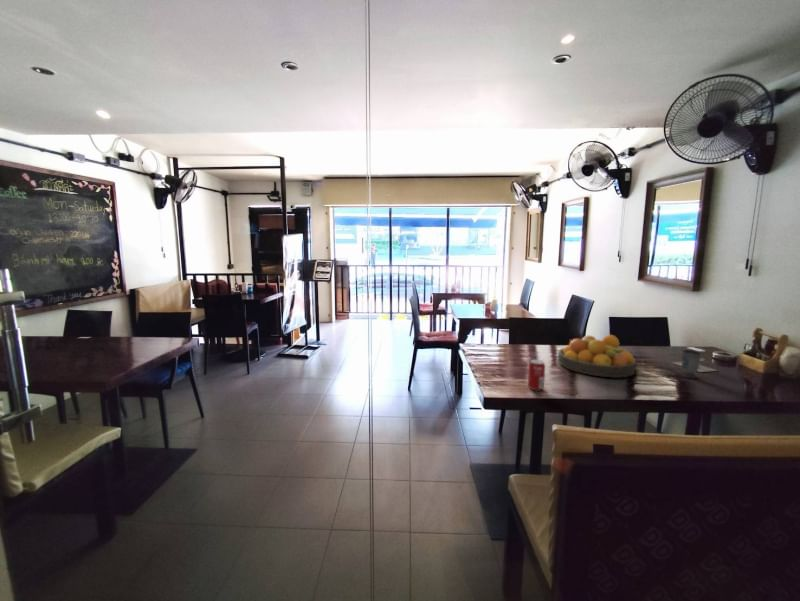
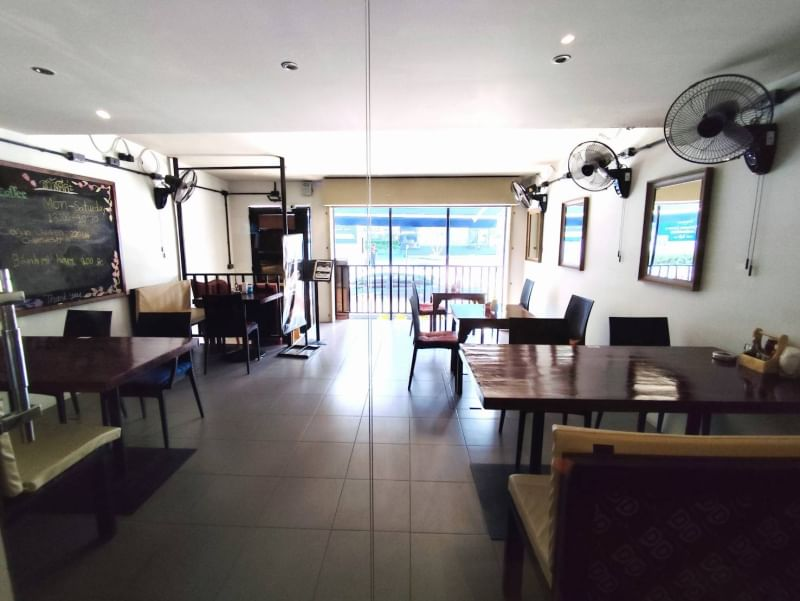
- napkin holder (700, 358)
- cup (690, 364)
- fruit bowl (595, 351)
- beverage can (536, 374)
